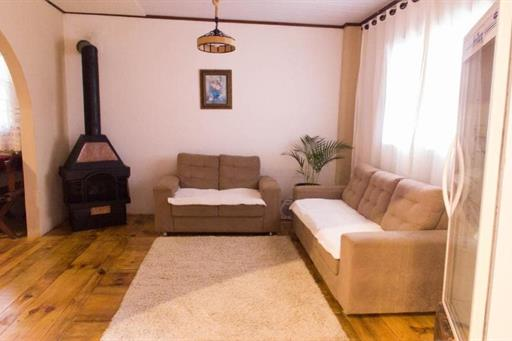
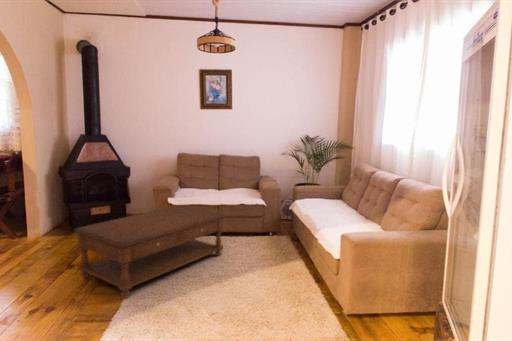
+ coffee table (157, 243)
